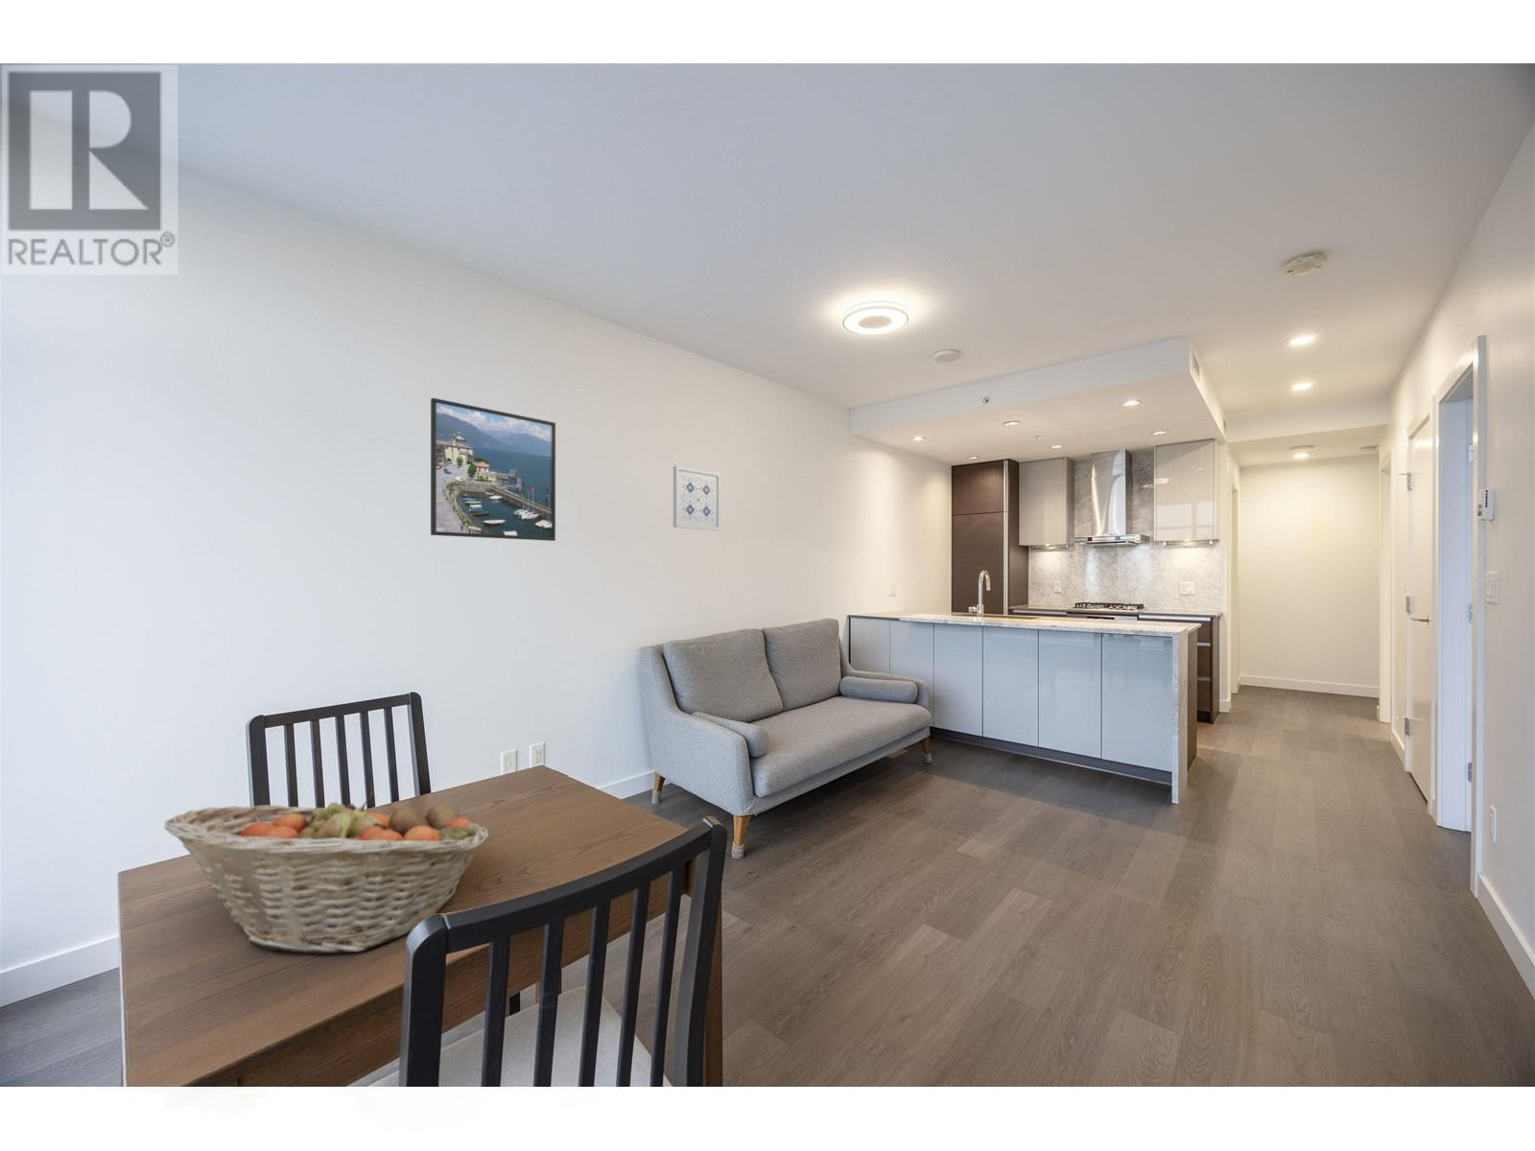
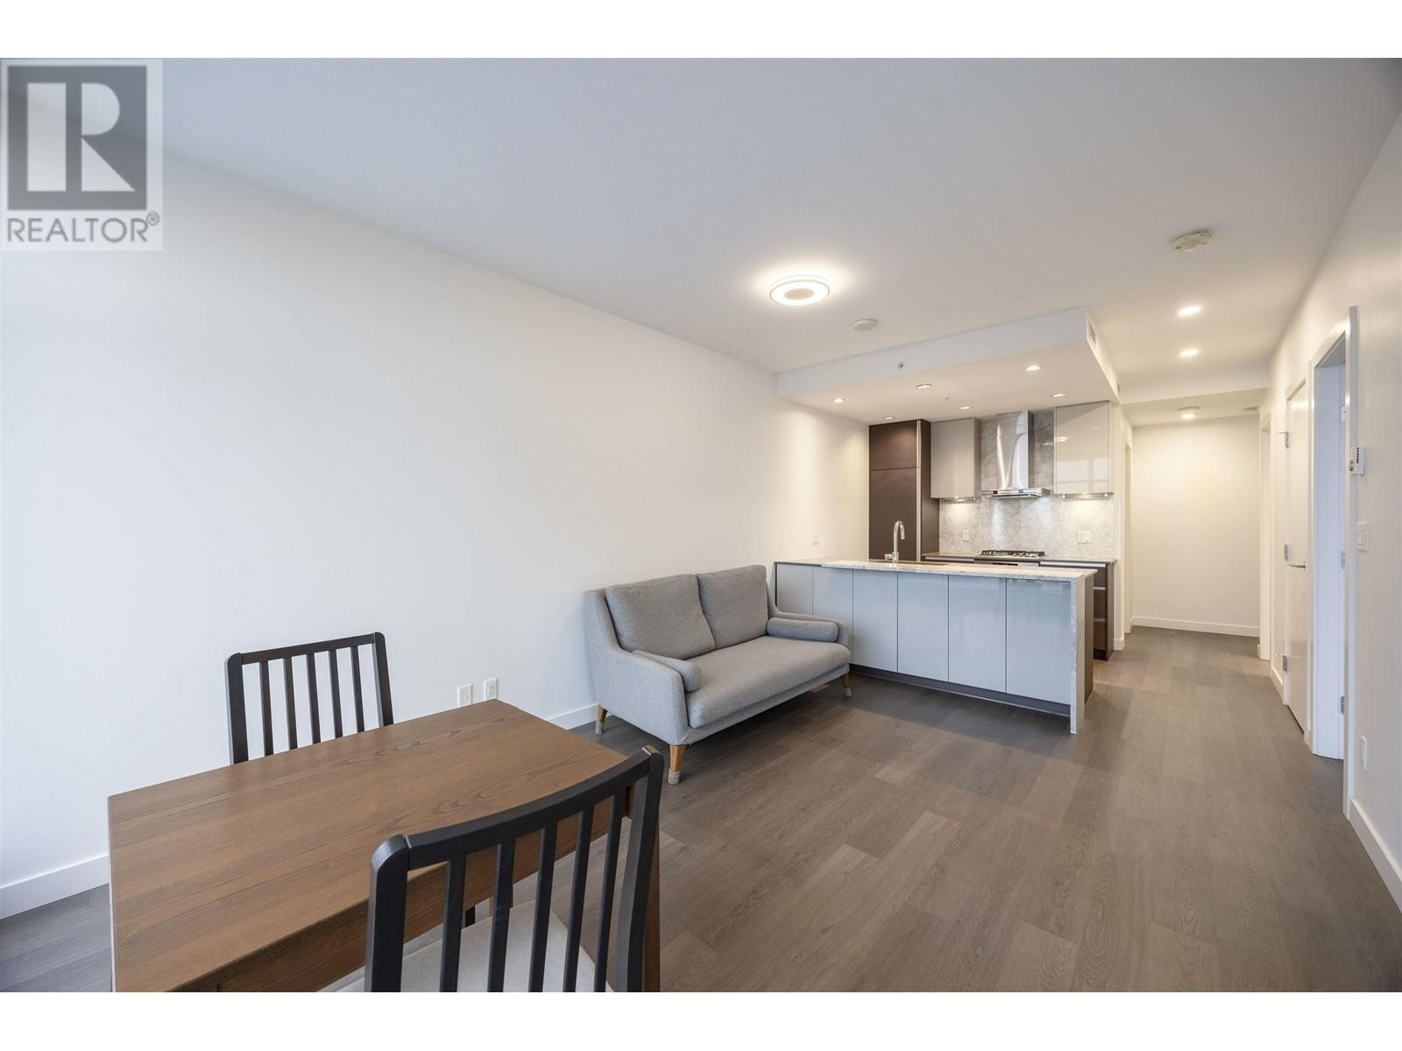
- wall art (697, 499)
- fruit basket (340, 850)
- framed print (497, 475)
